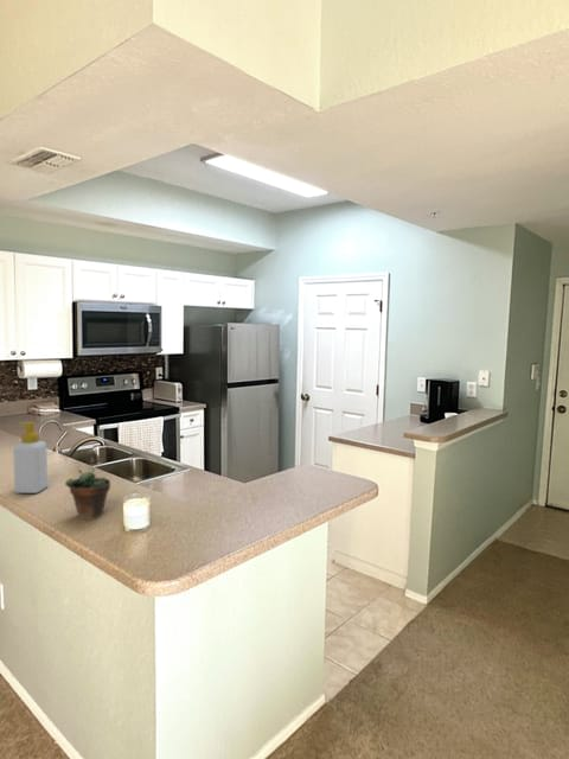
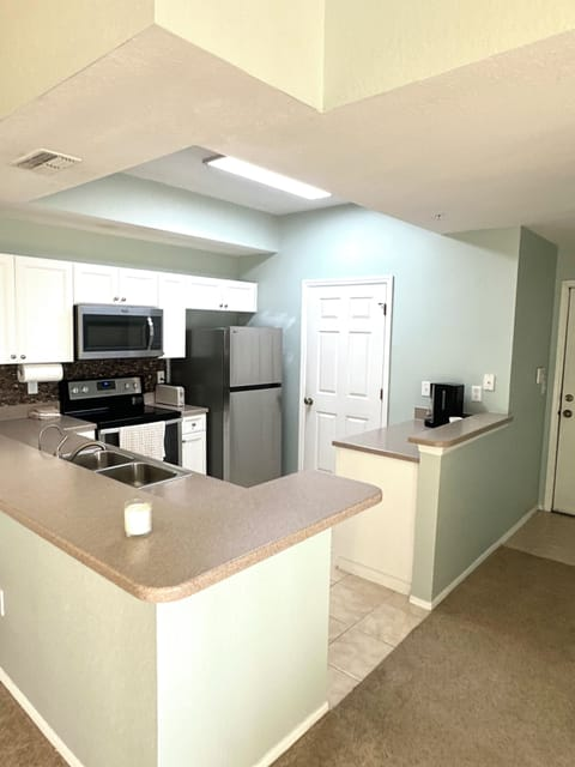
- soap bottle (30, 457)
- succulent plant (90, 485)
